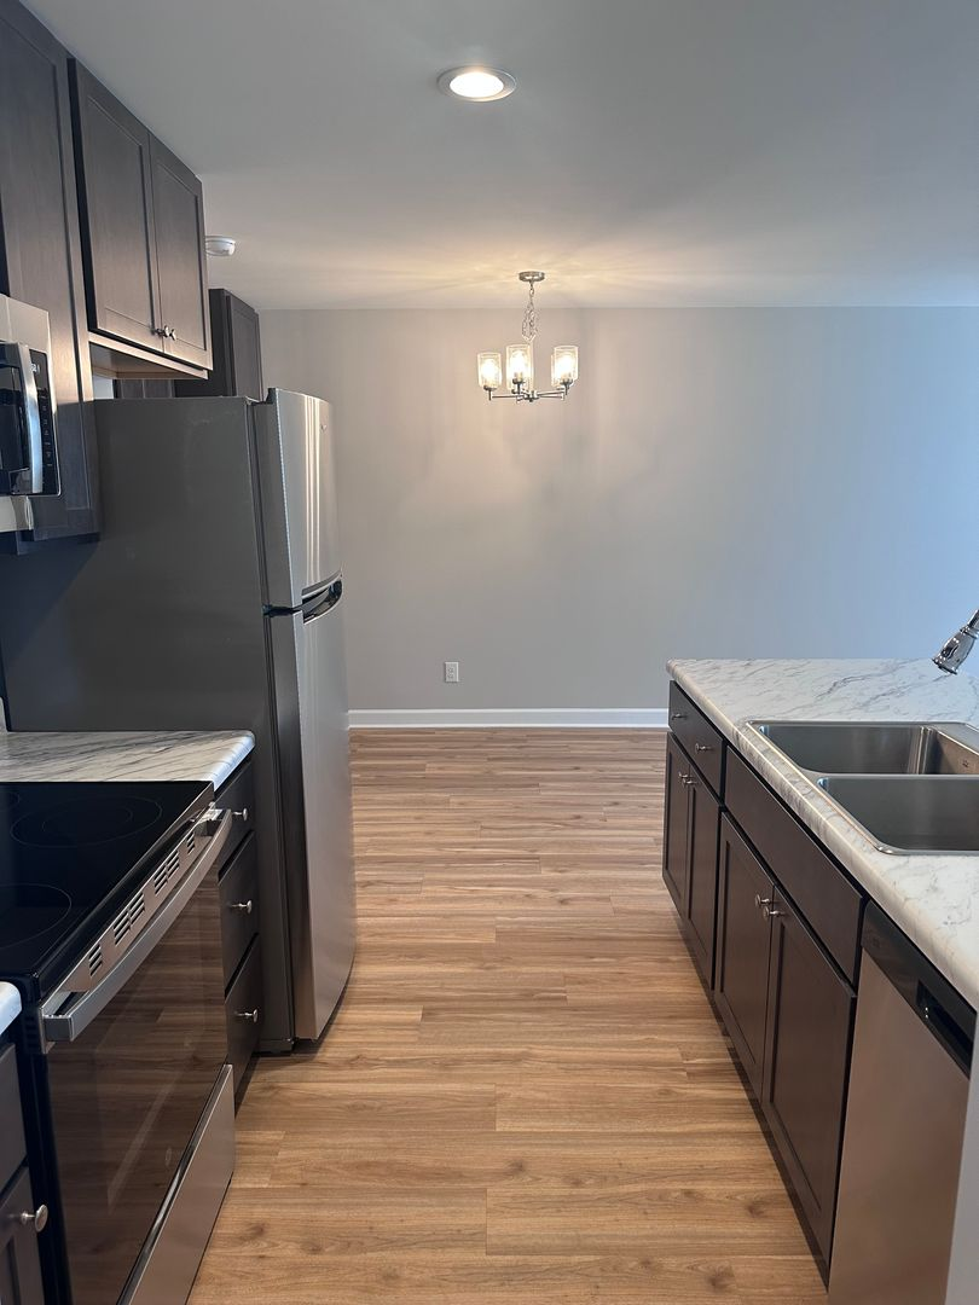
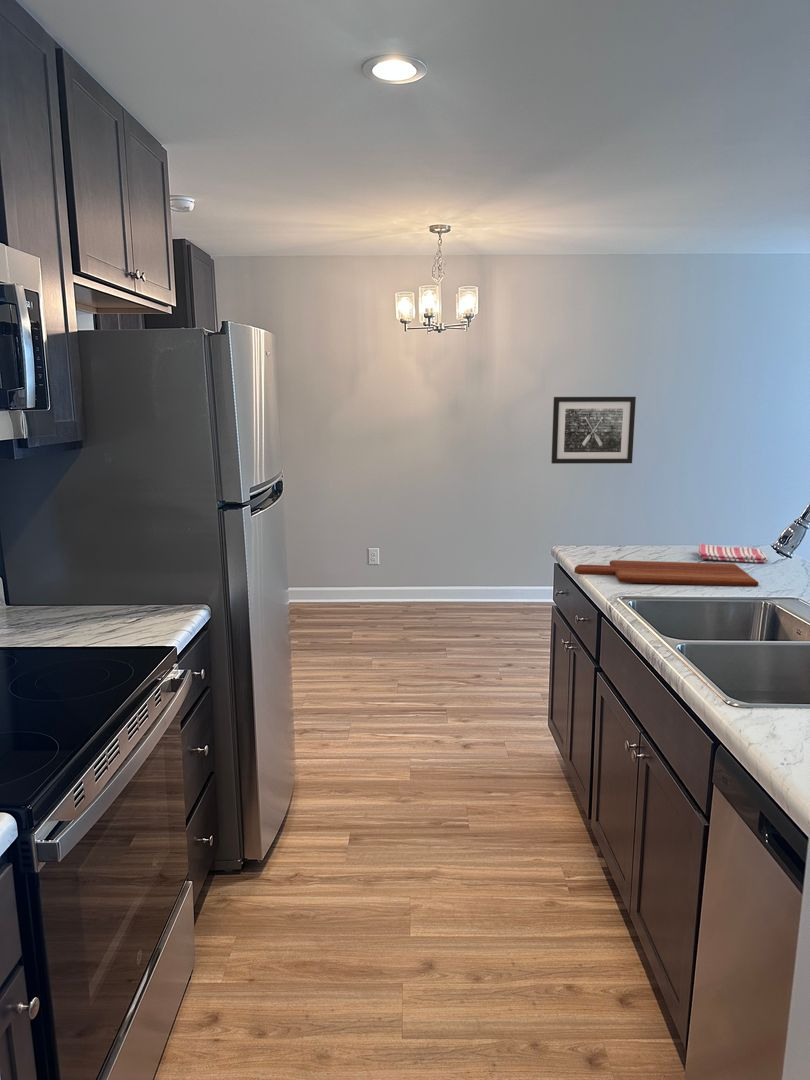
+ cutting board (674, 572)
+ dish towel (731, 552)
+ wall art (593, 430)
